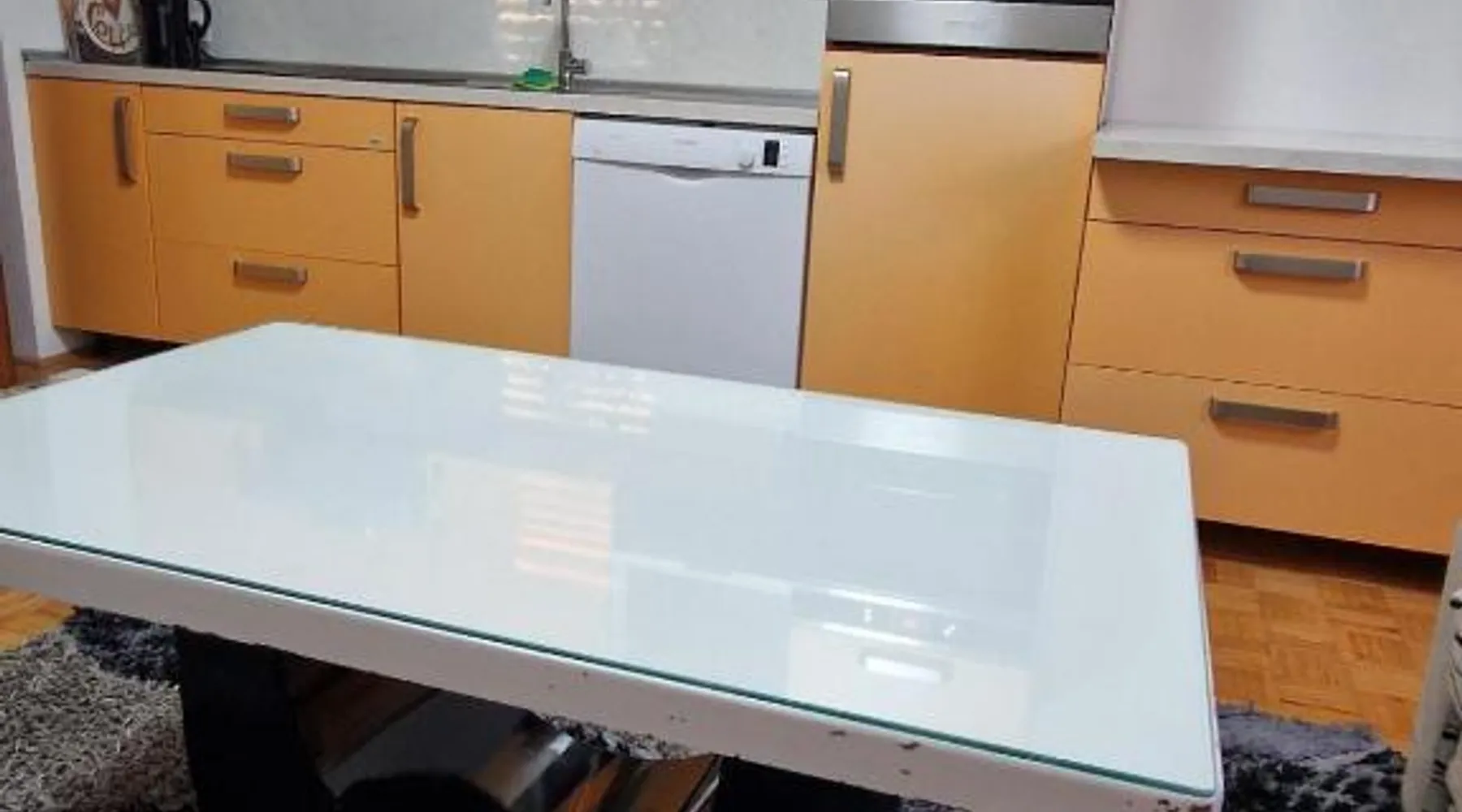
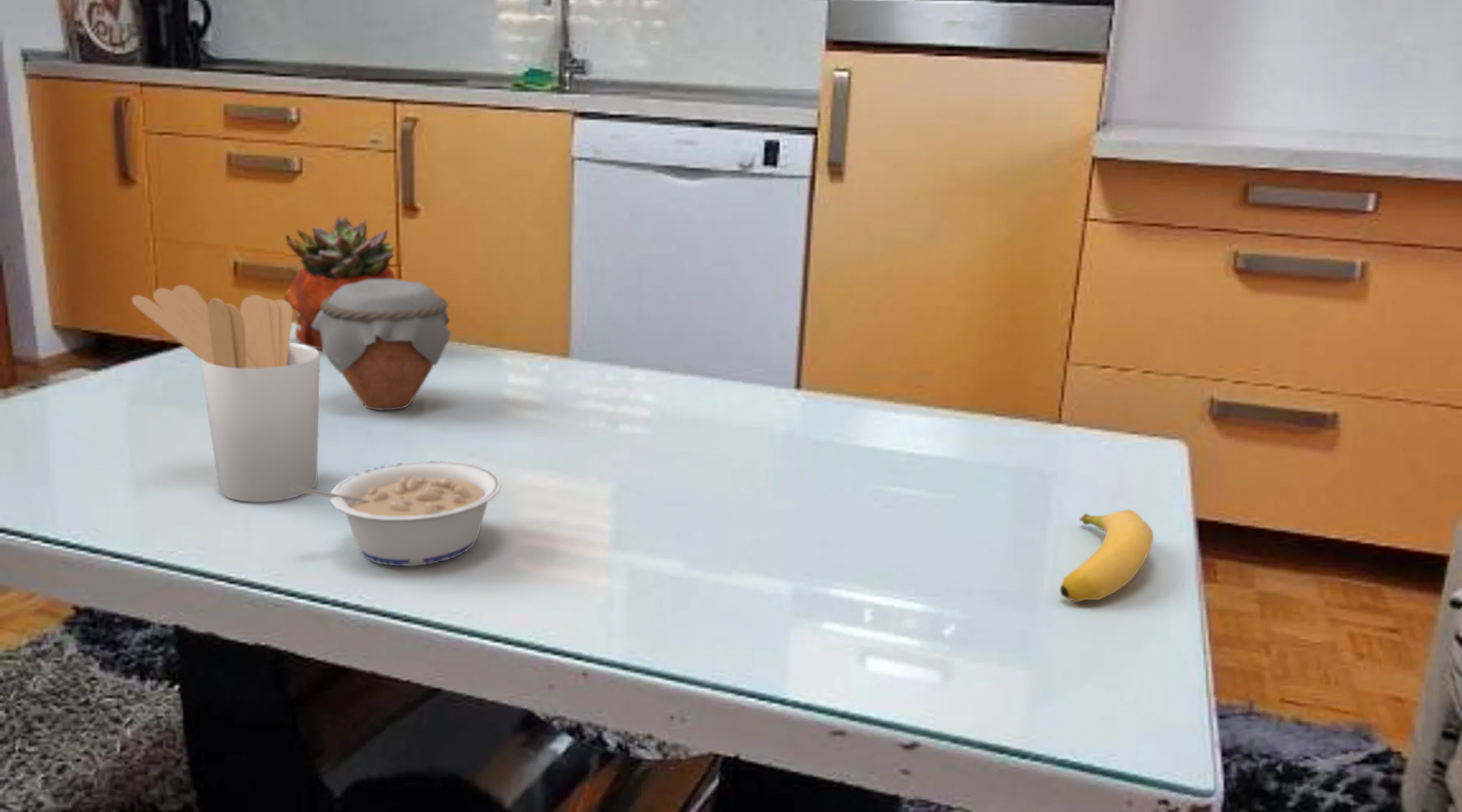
+ legume (413, 512)
+ banana (1101, 545)
+ succulent planter (335, 280)
+ jar (384, 345)
+ utensil holder (234, 387)
